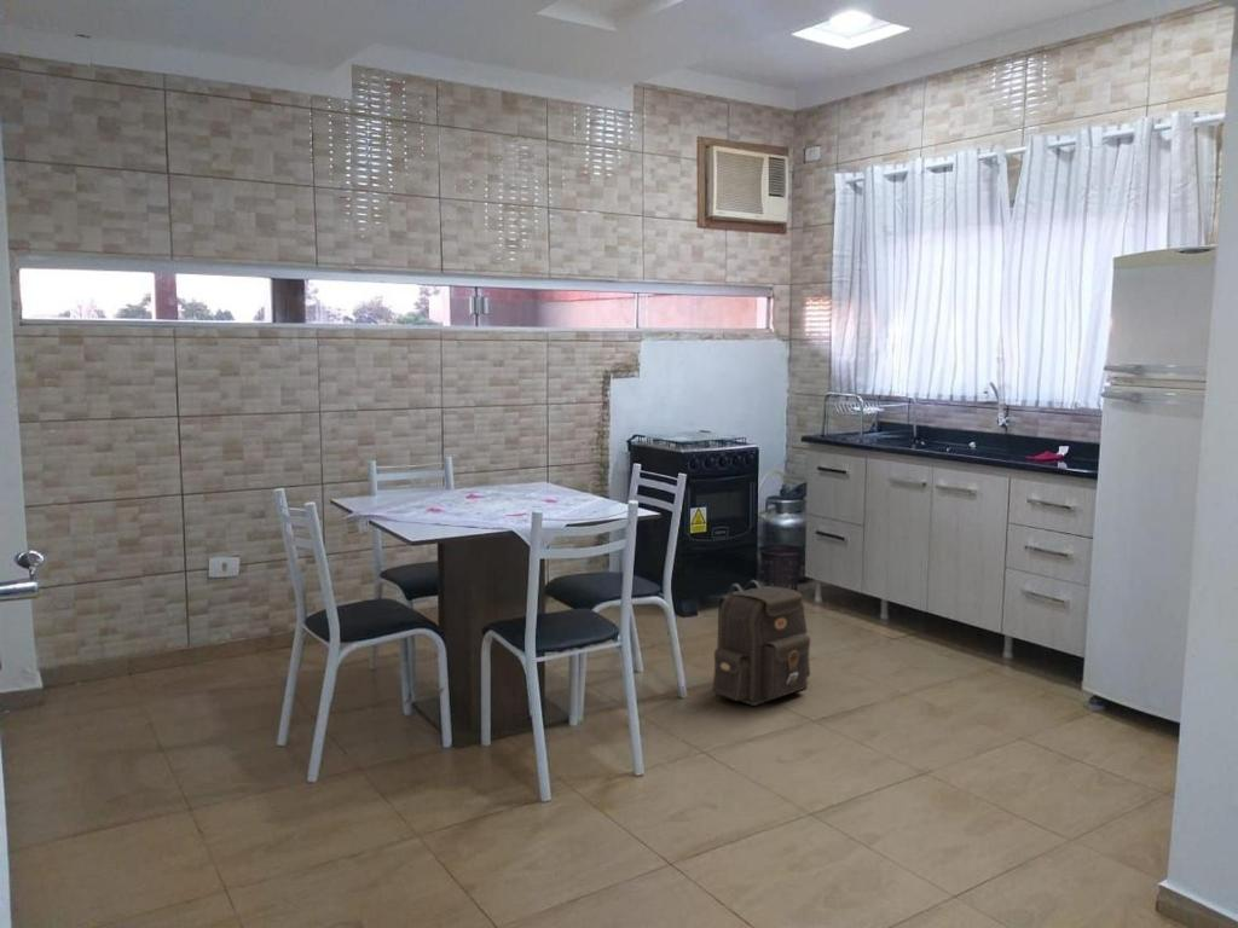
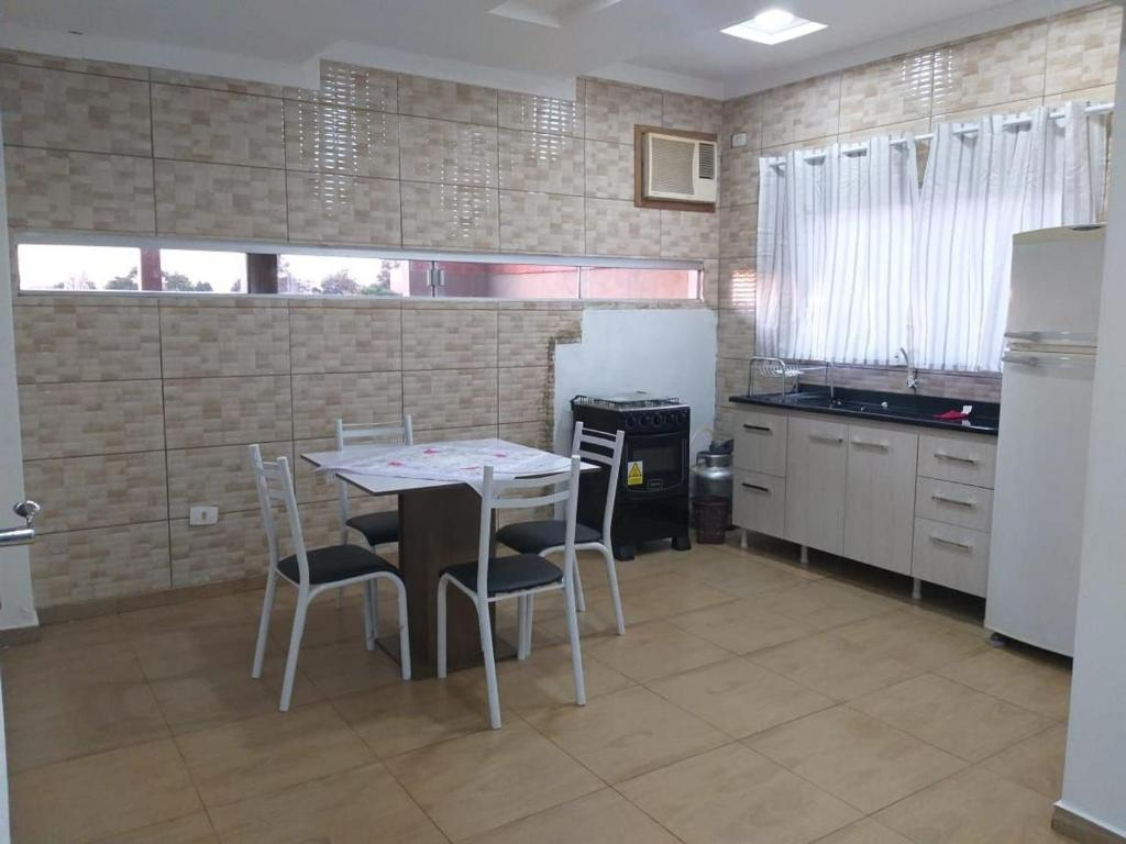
- backpack (762, 638)
